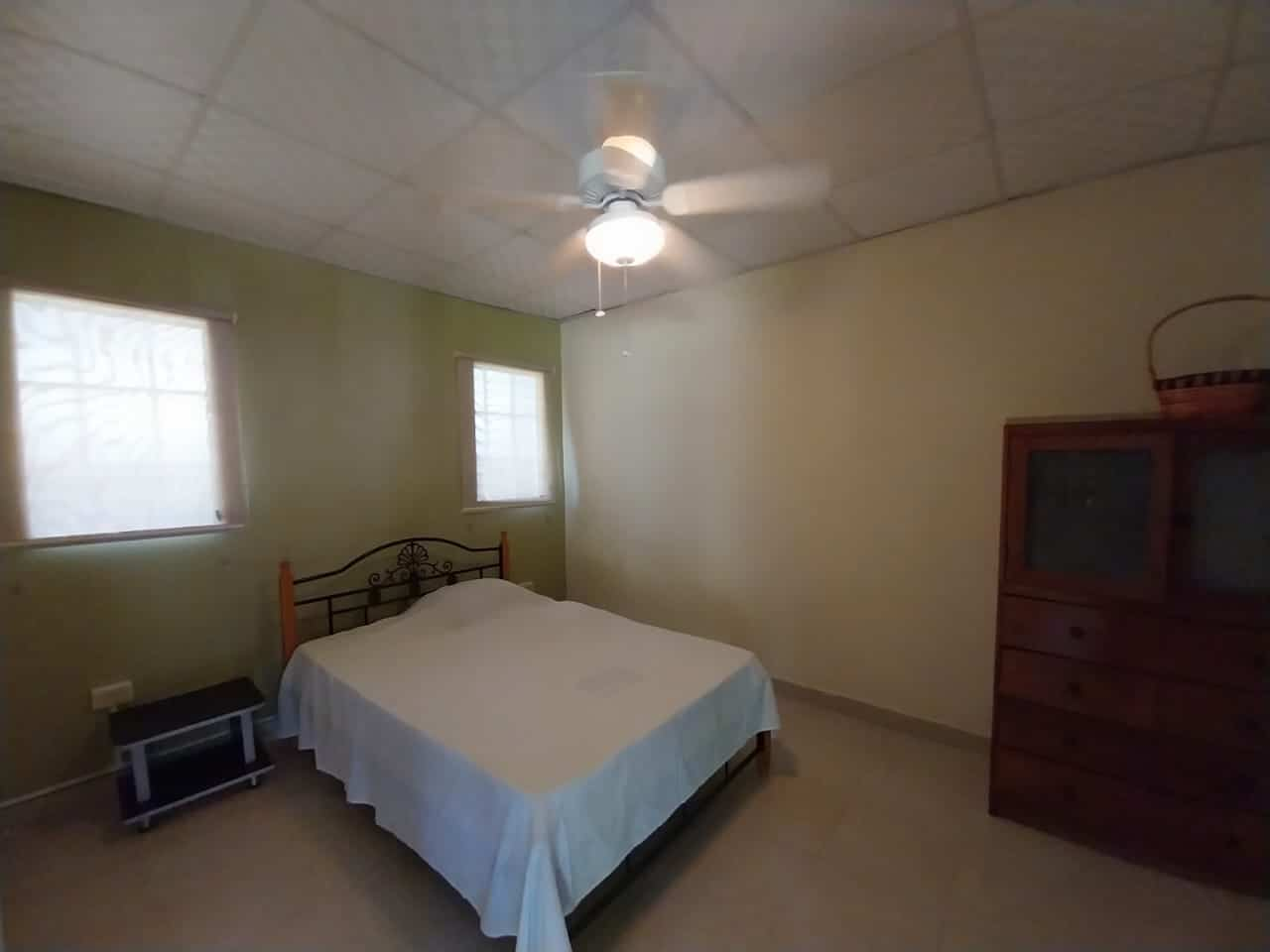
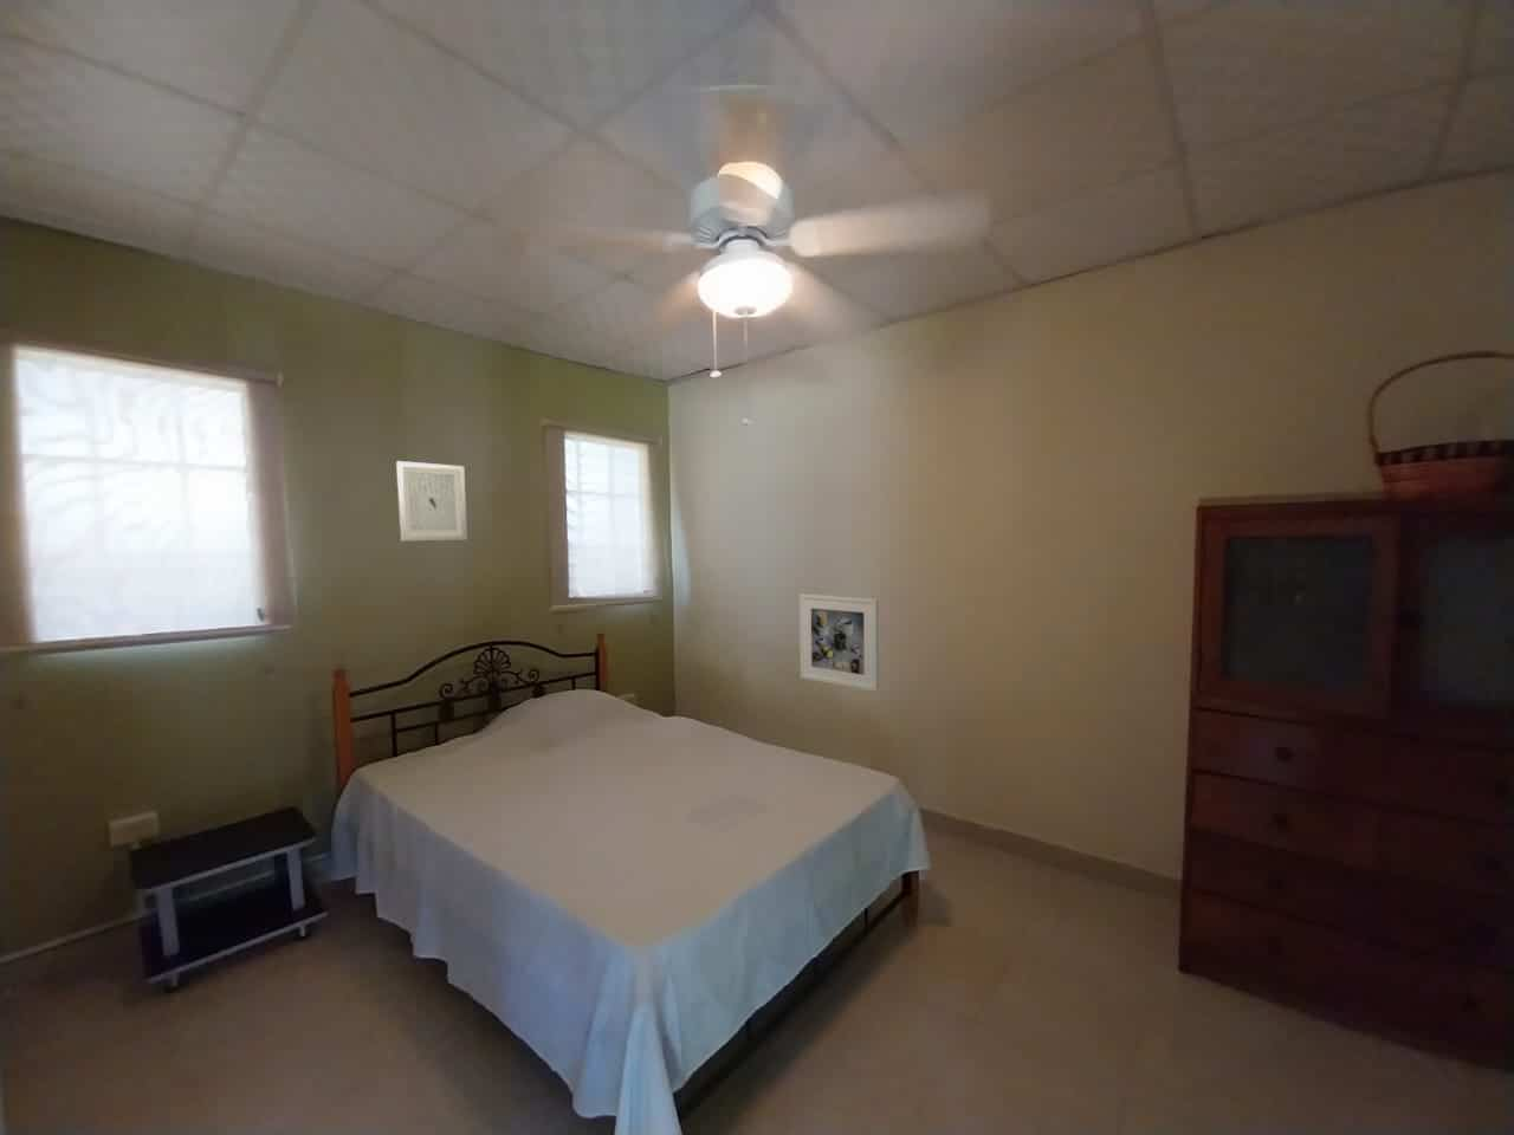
+ wall art (432, 501)
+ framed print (836, 639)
